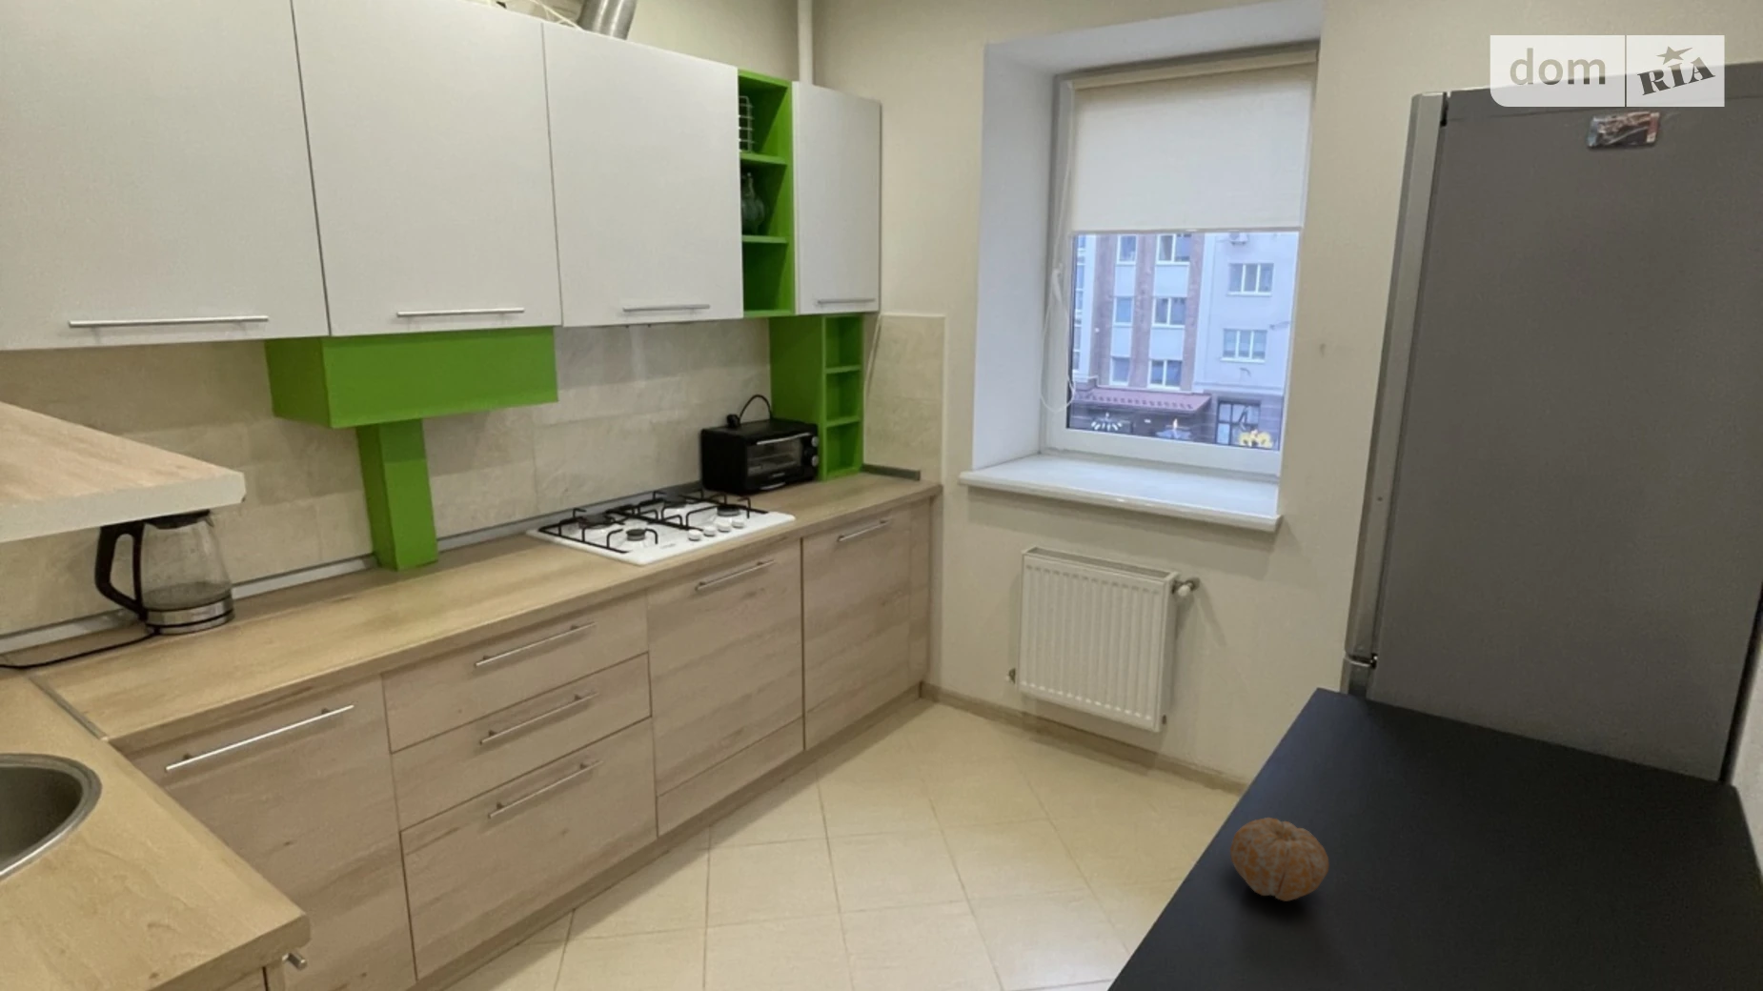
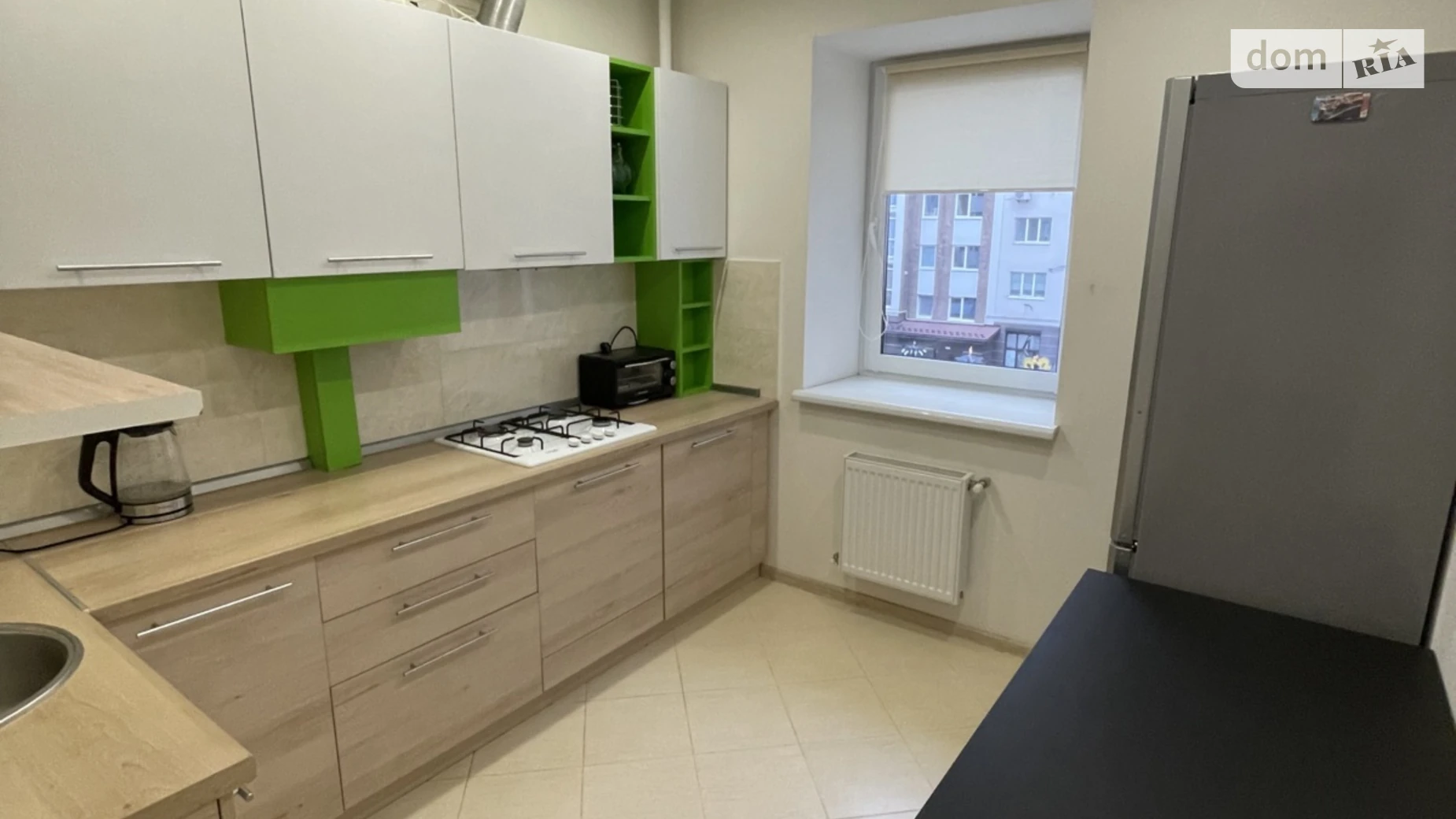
- fruit (1277, 859)
